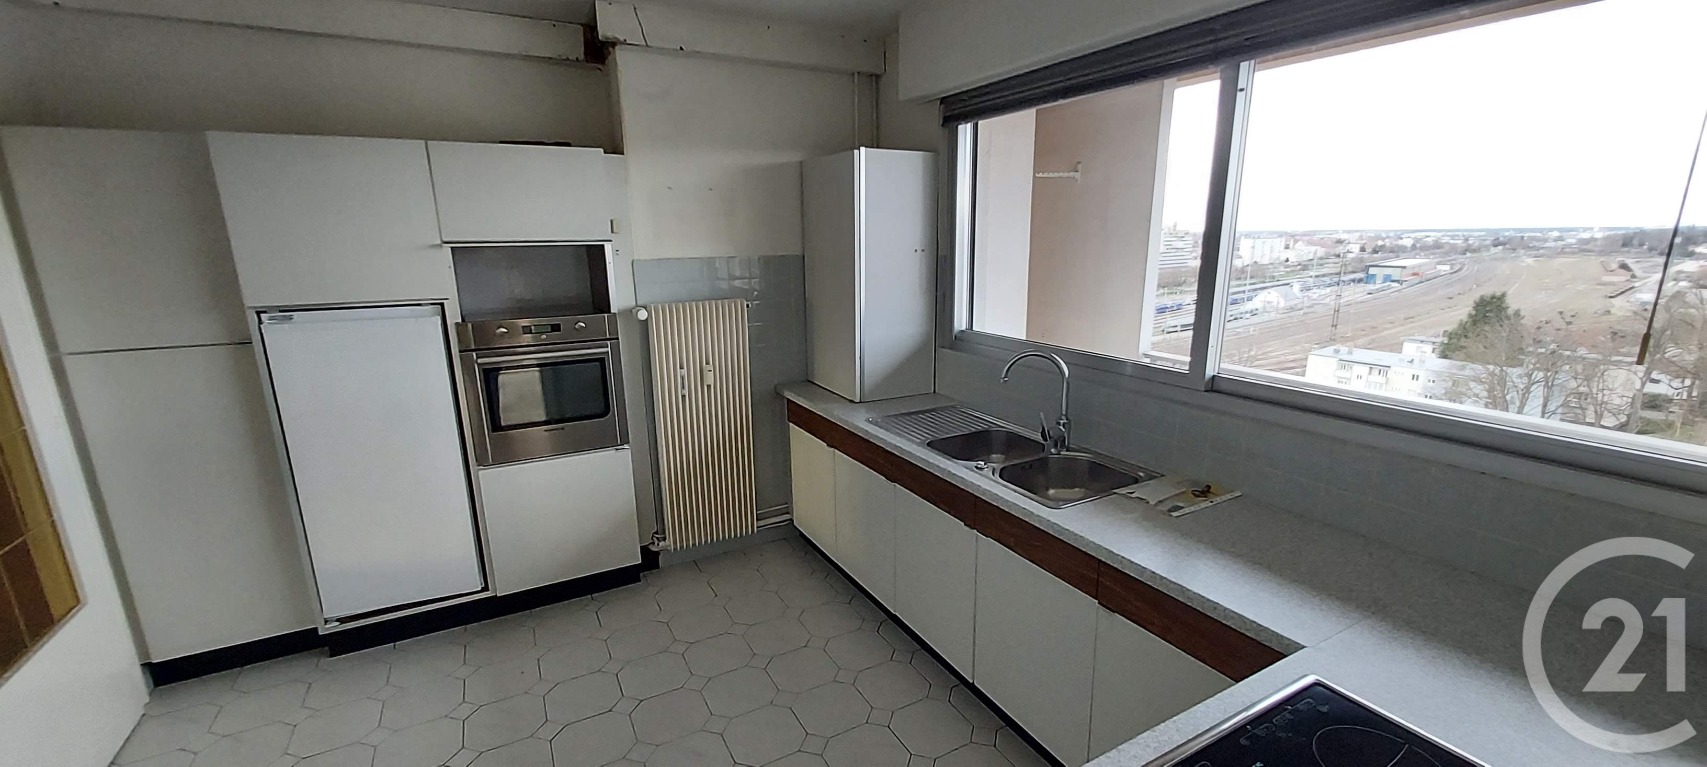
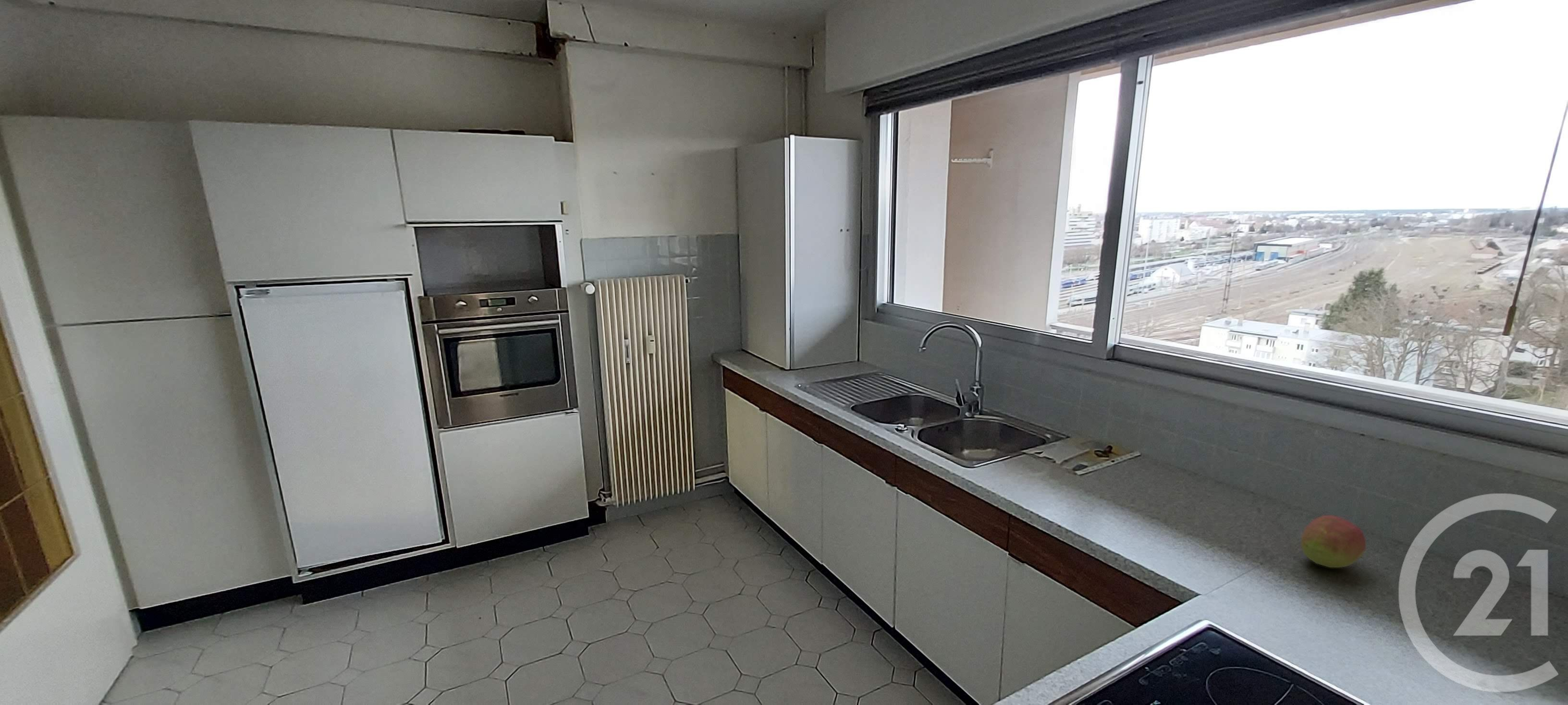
+ fruit (1331, 542)
